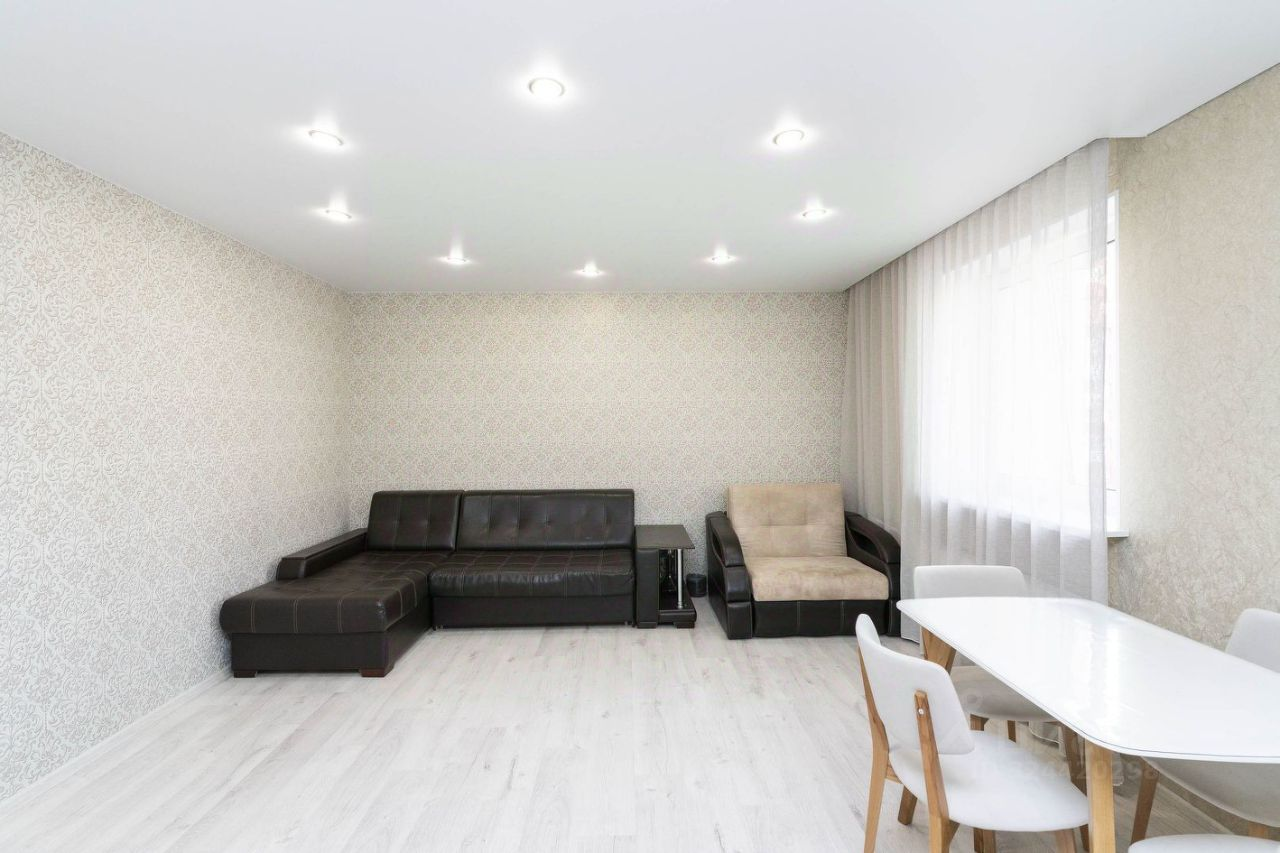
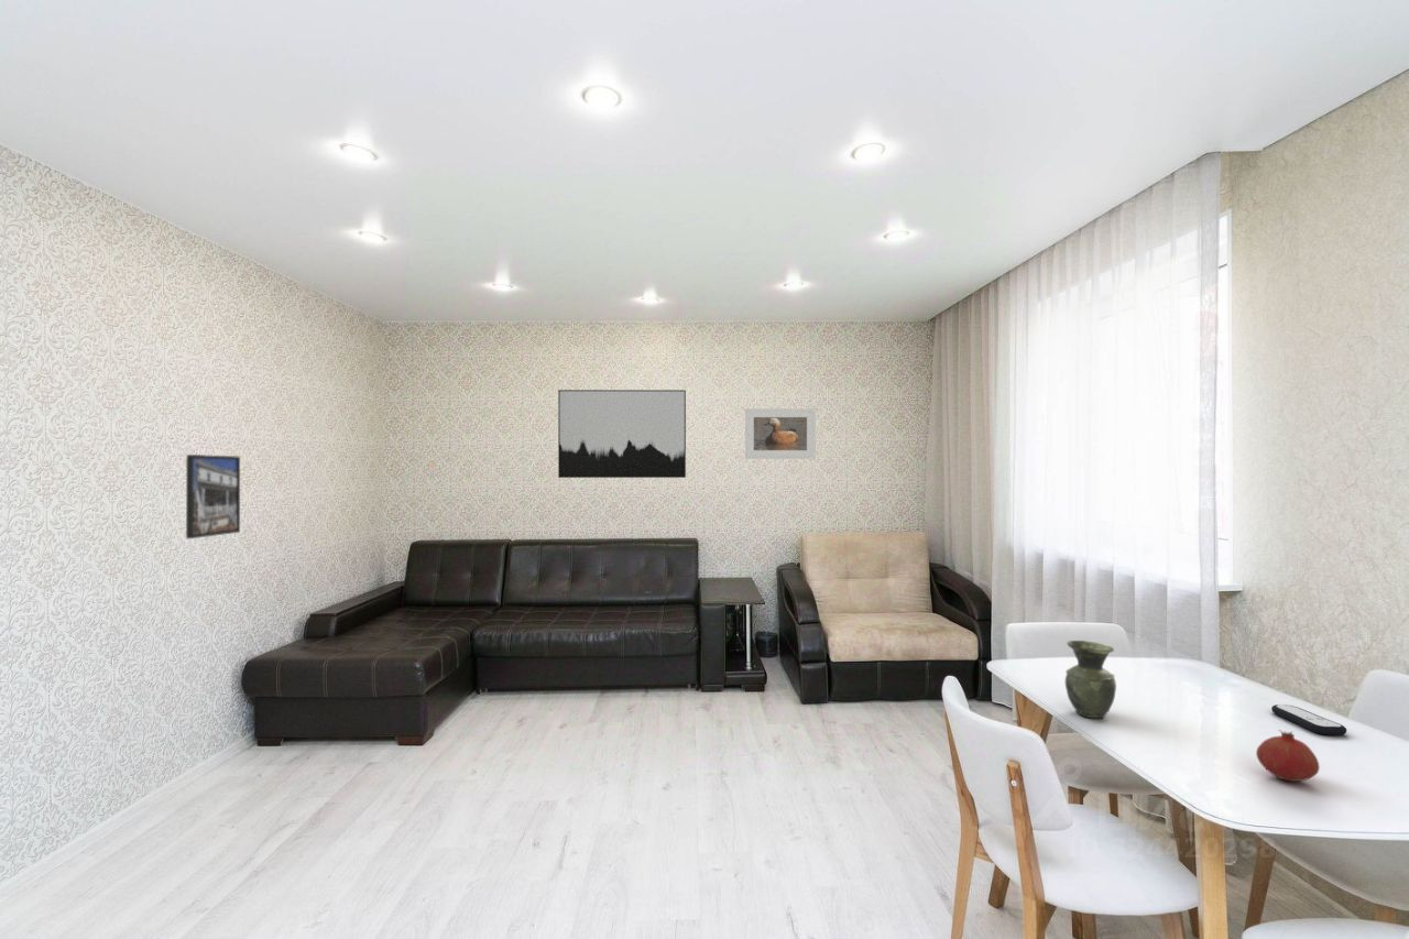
+ vase (1090, 679)
+ wall art (622, 434)
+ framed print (779, 434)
+ remote control (1306, 718)
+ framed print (214, 495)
+ fruit (1287, 754)
